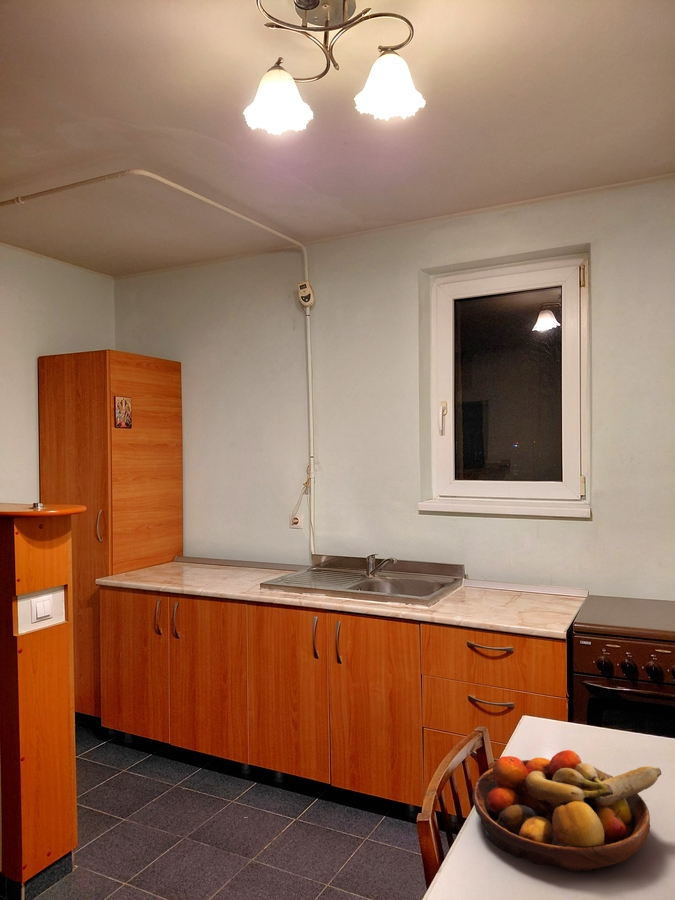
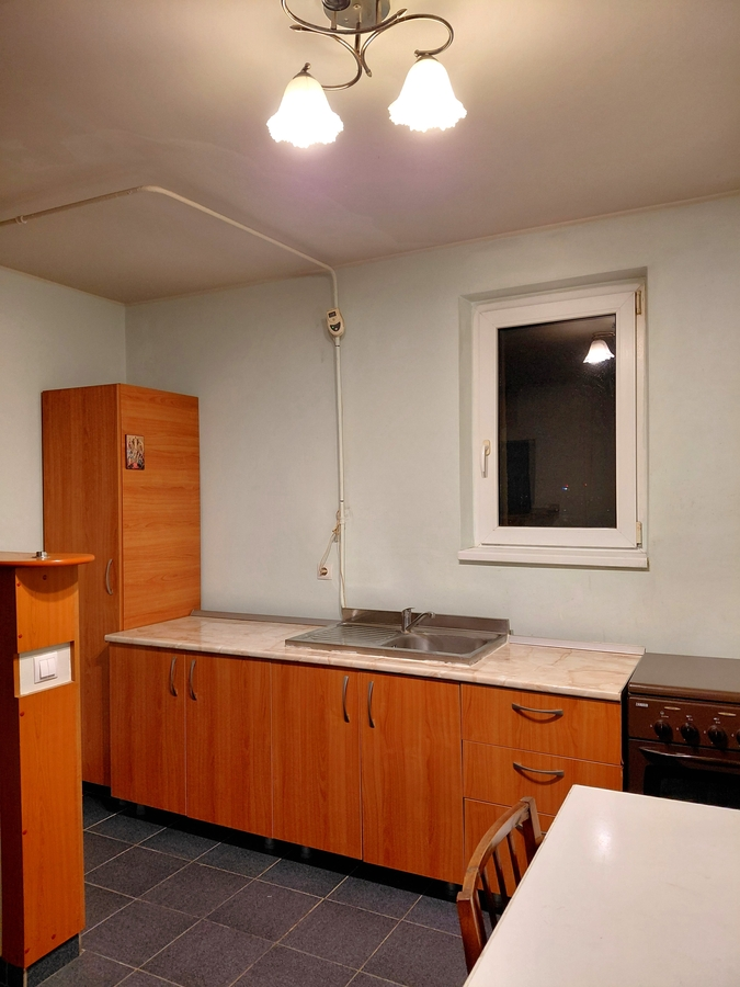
- fruit bowl (559, 791)
